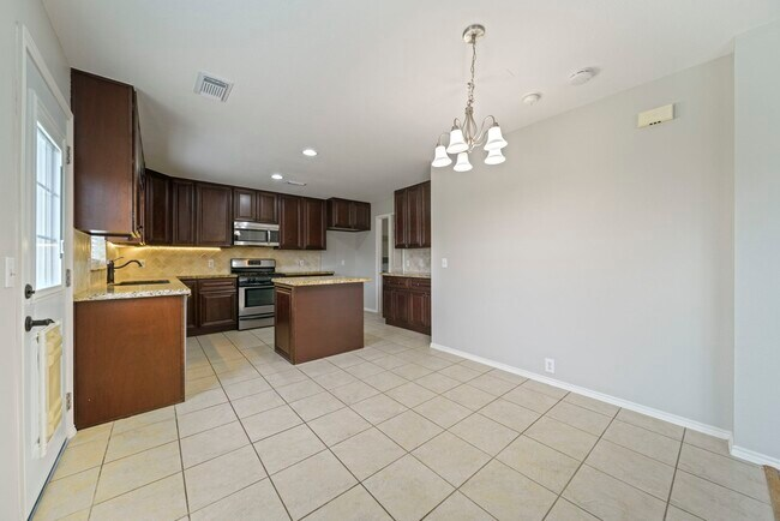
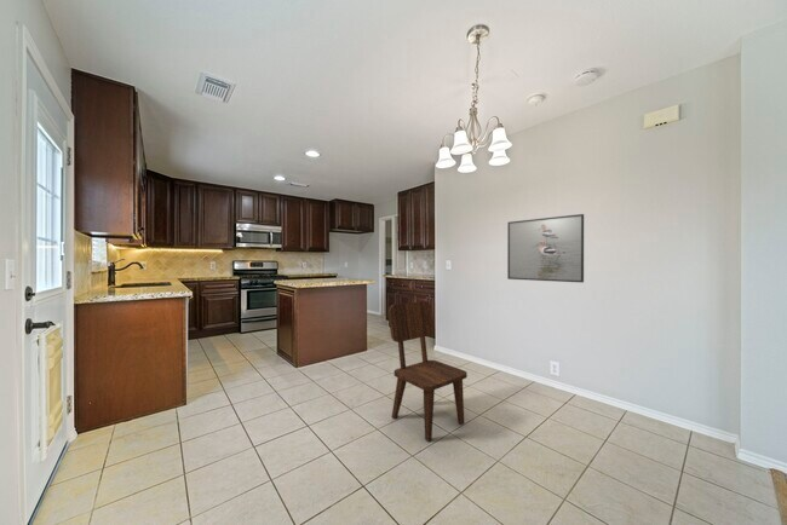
+ dining chair (427, 363)
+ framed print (541, 249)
